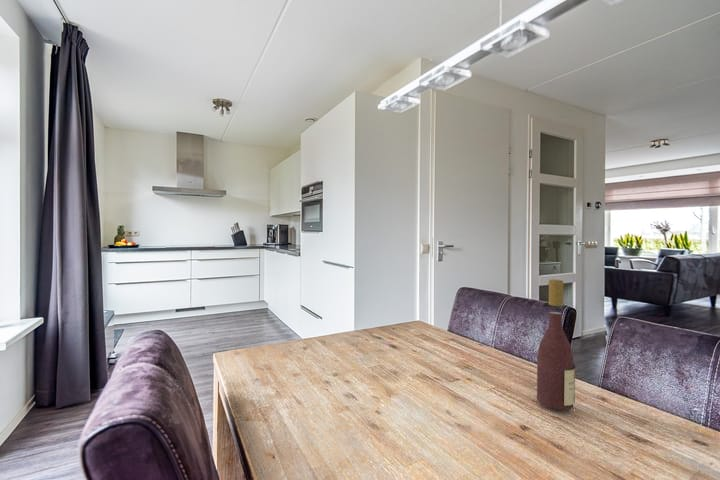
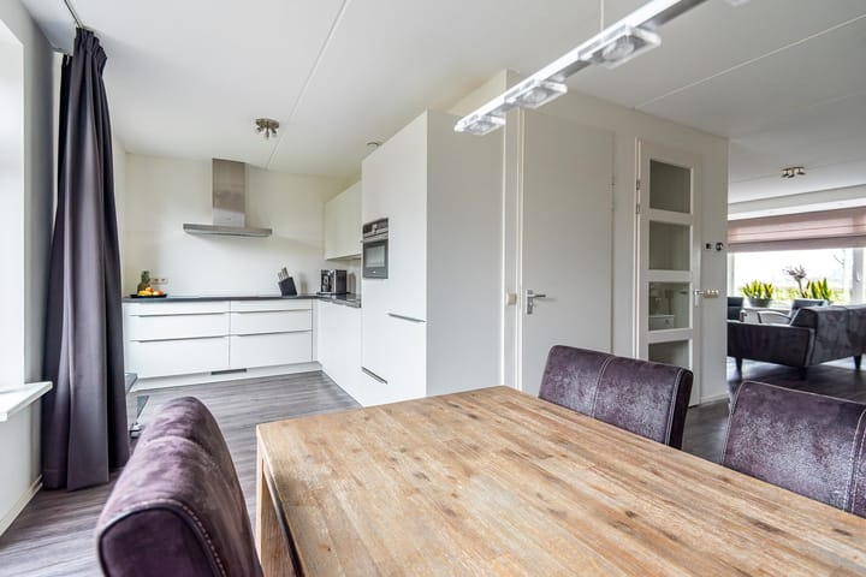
- wine bottle (555, 343)
